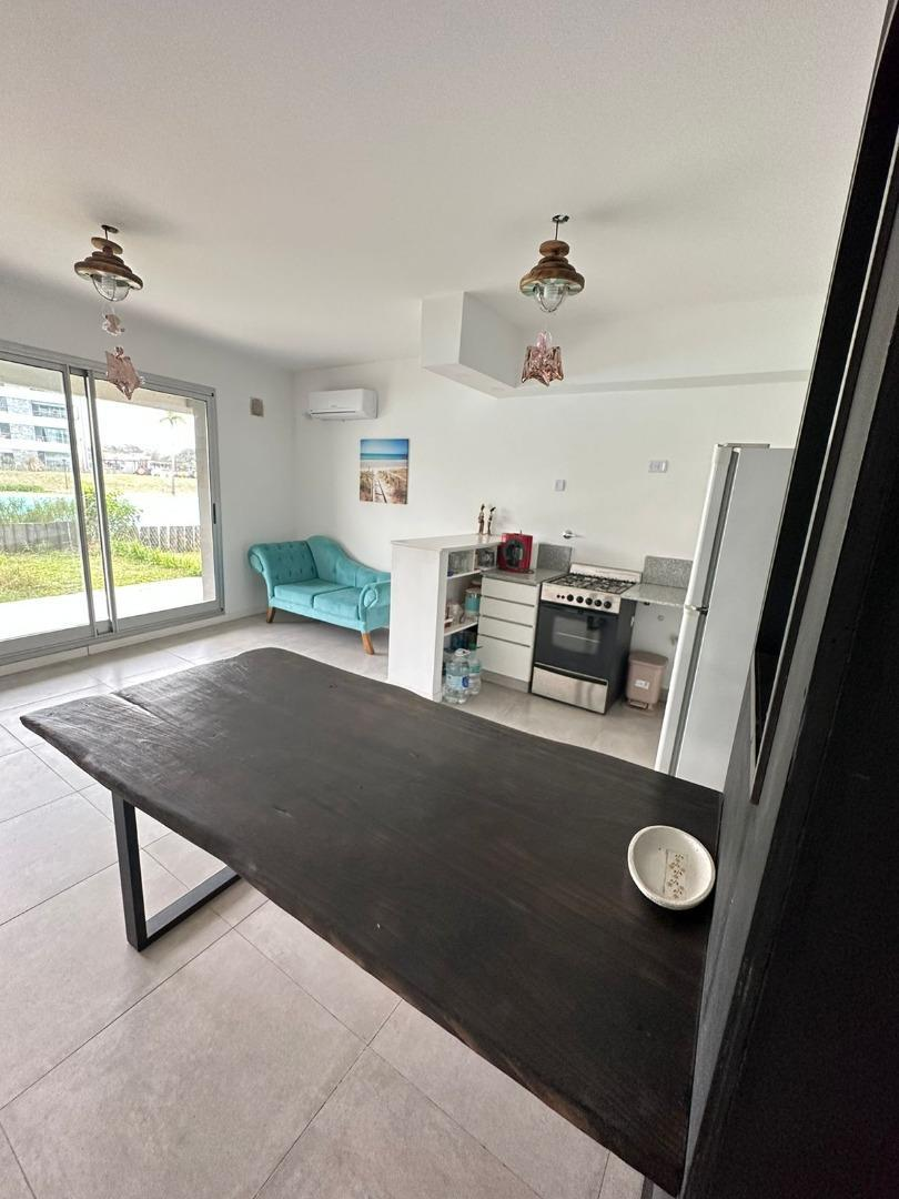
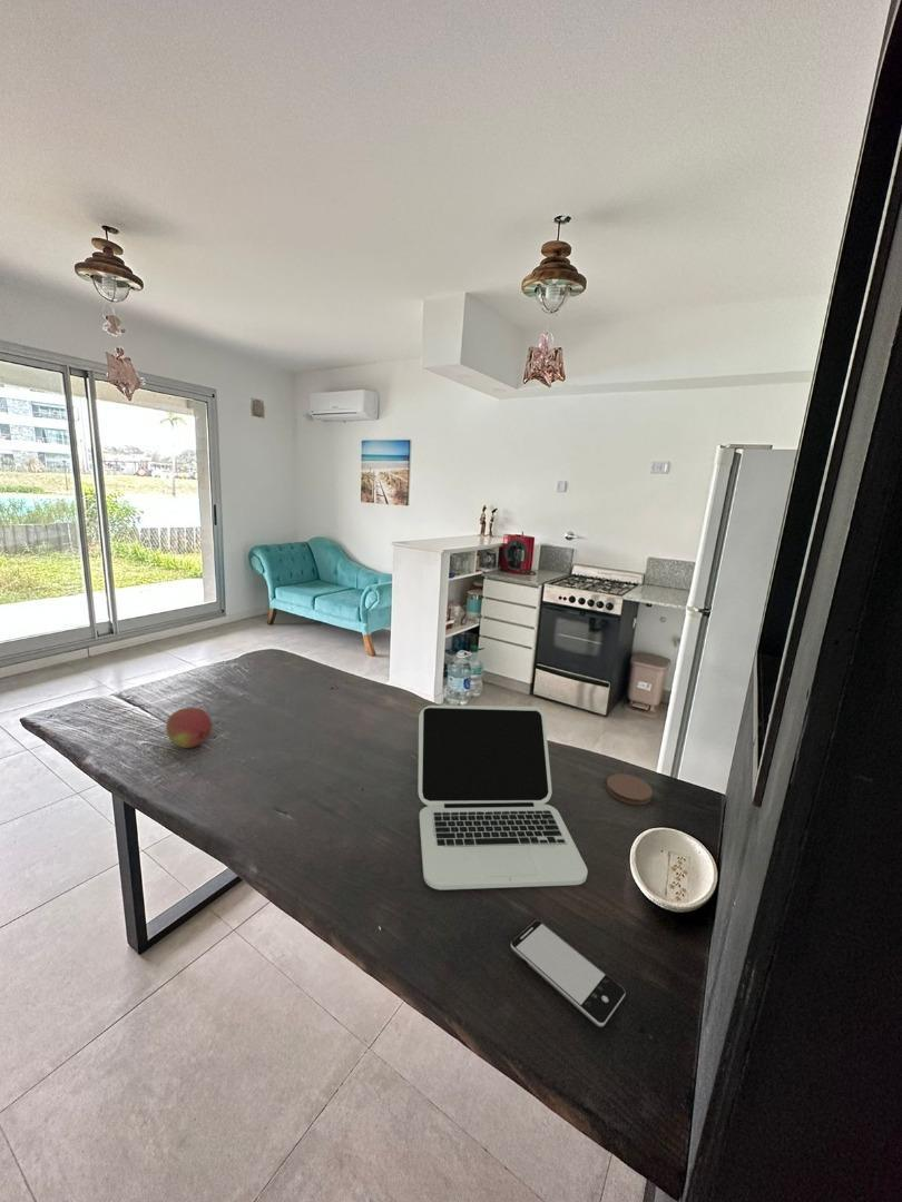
+ coaster (628, 788)
+ smartphone (566, 968)
+ laptop (493, 782)
+ fruit (188, 727)
